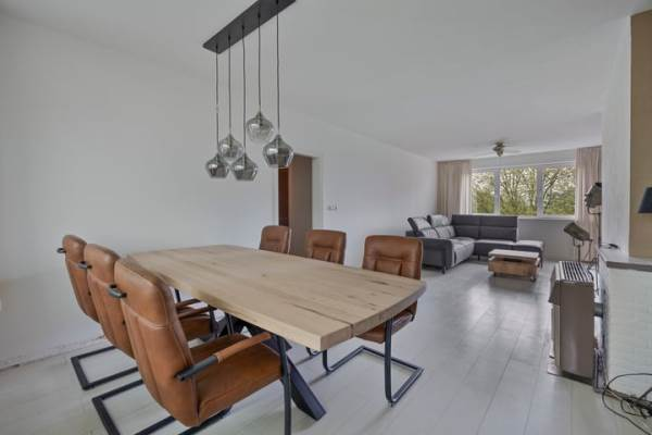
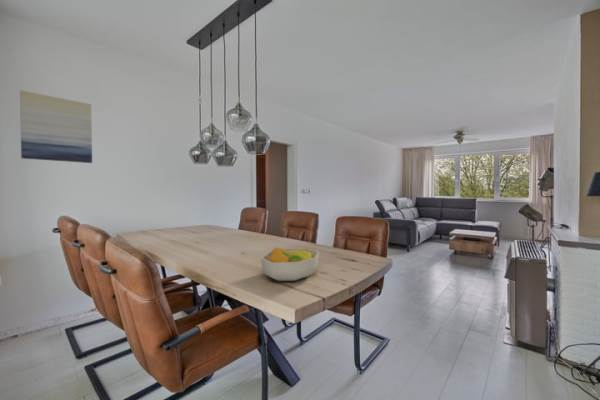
+ fruit bowl (291, 260)
+ wall art (58, 129)
